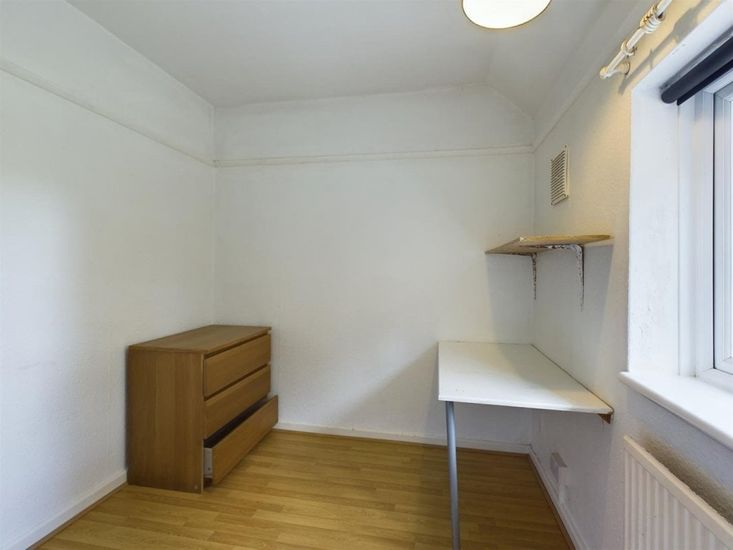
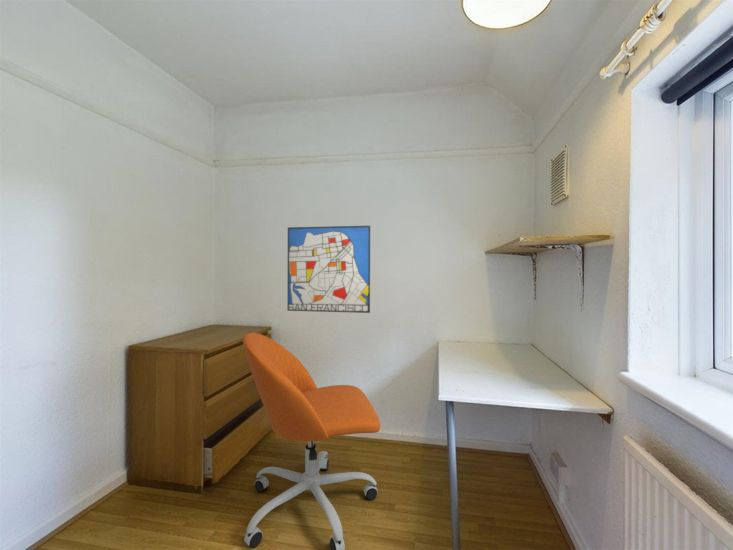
+ office chair (314, 419)
+ wall art (327, 269)
